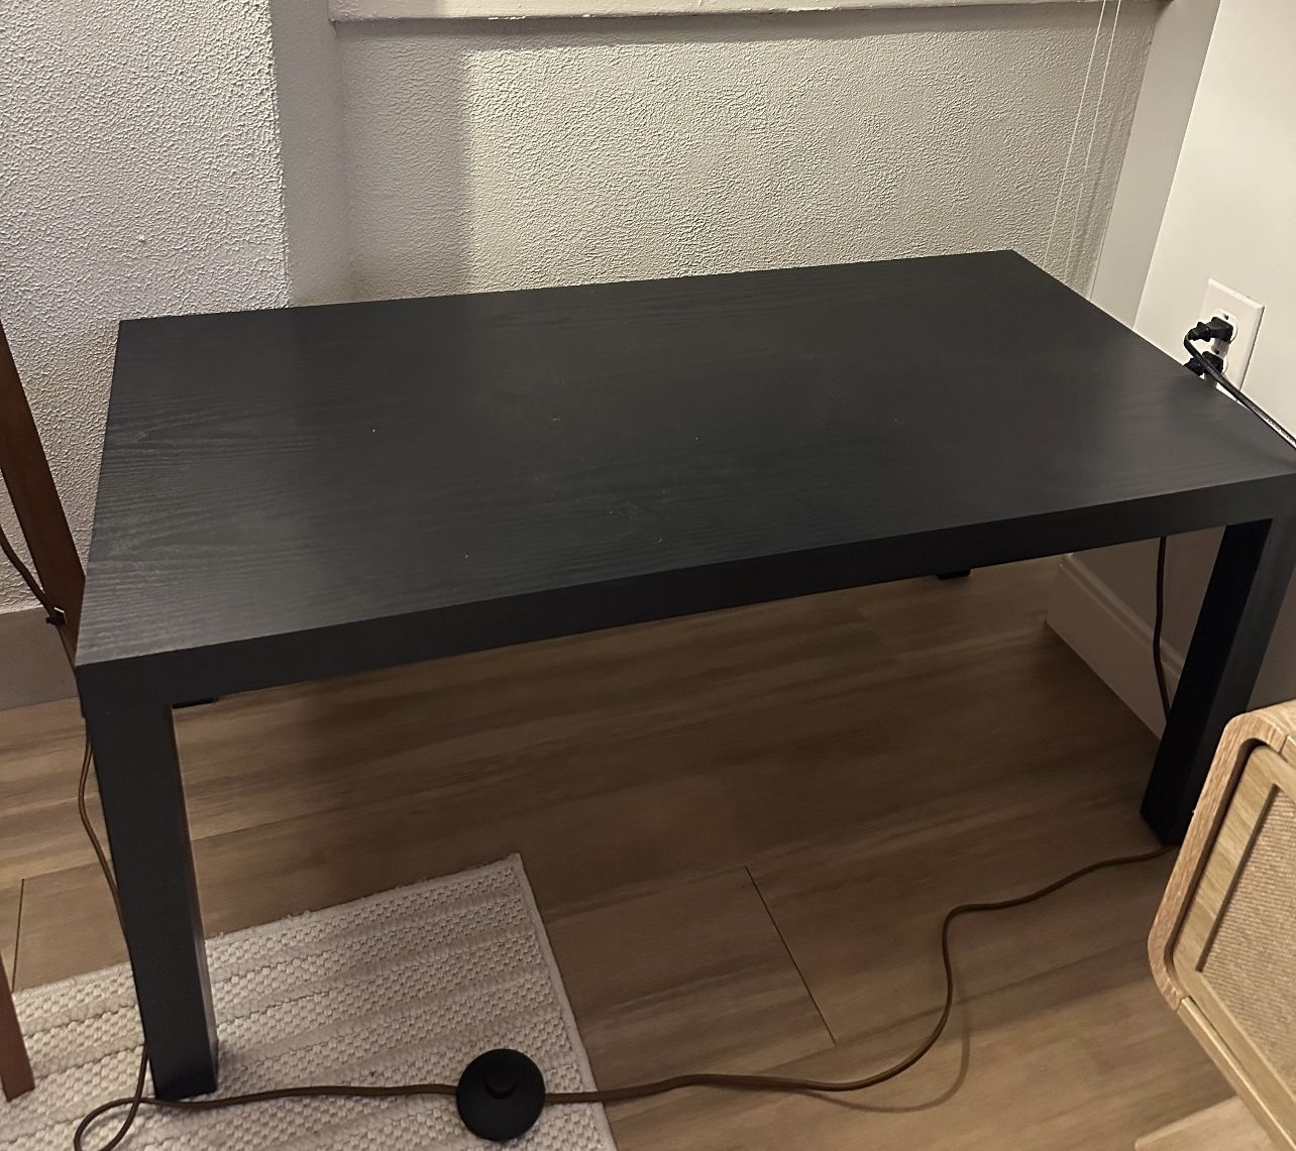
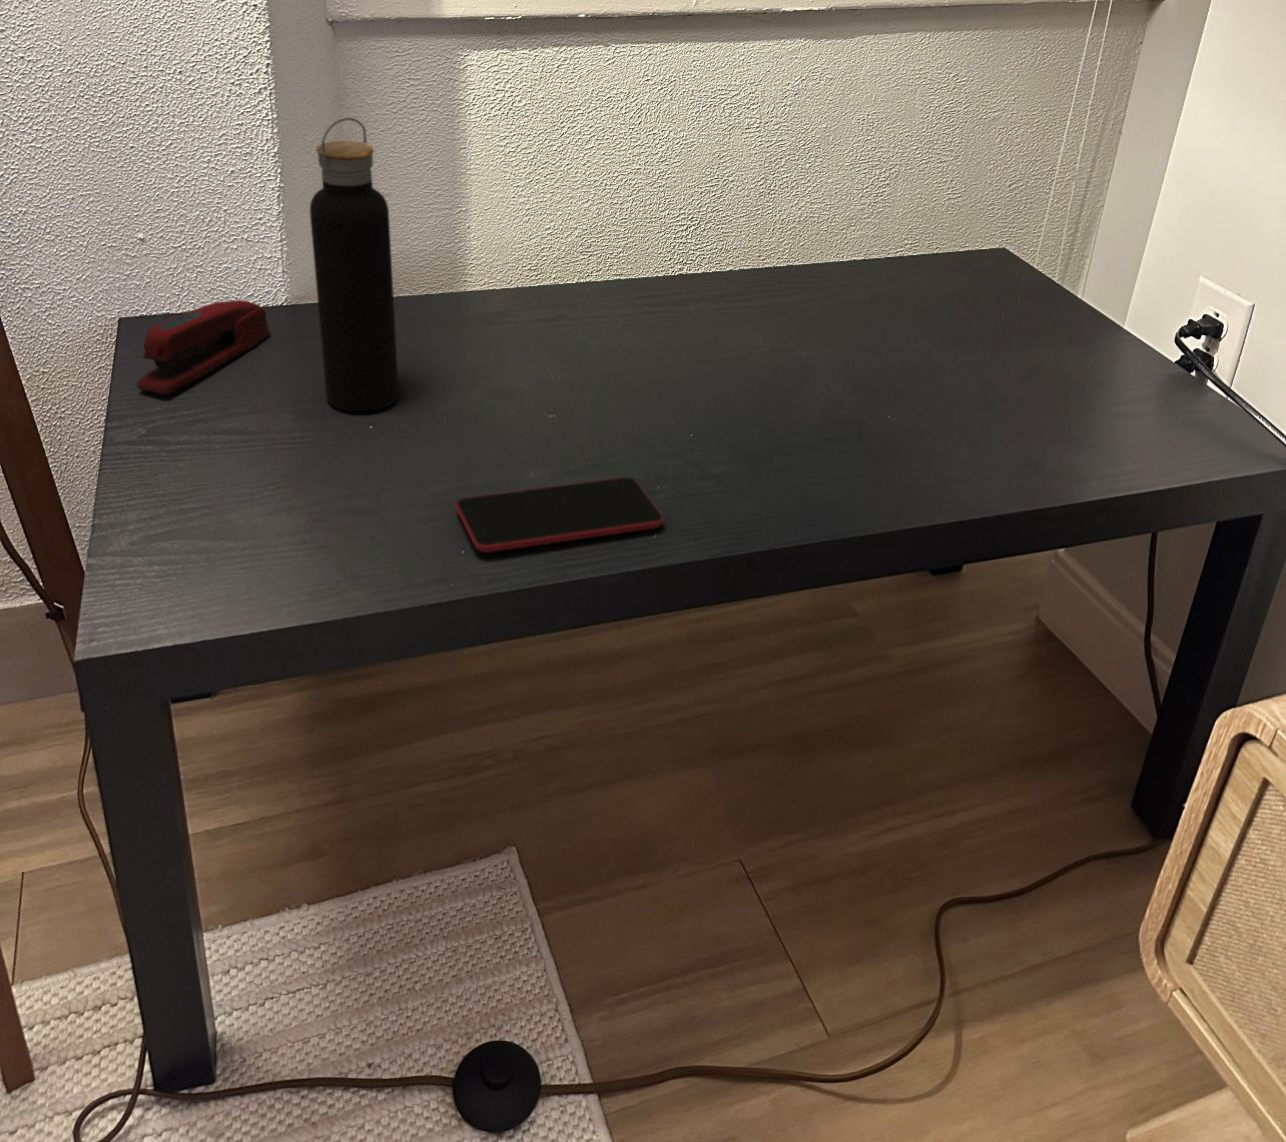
+ stapler (204, 334)
+ smartphone (559, 514)
+ water bottle (353, 267)
